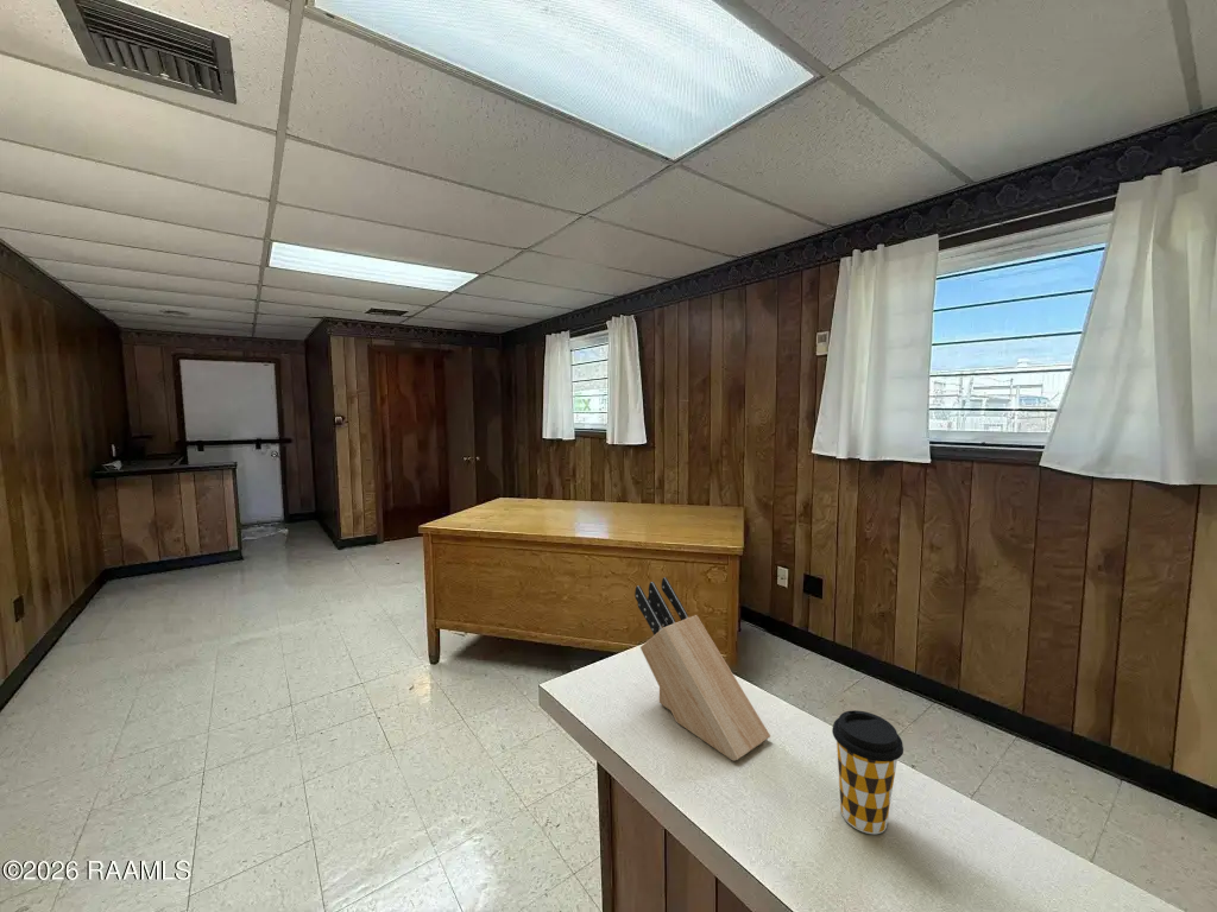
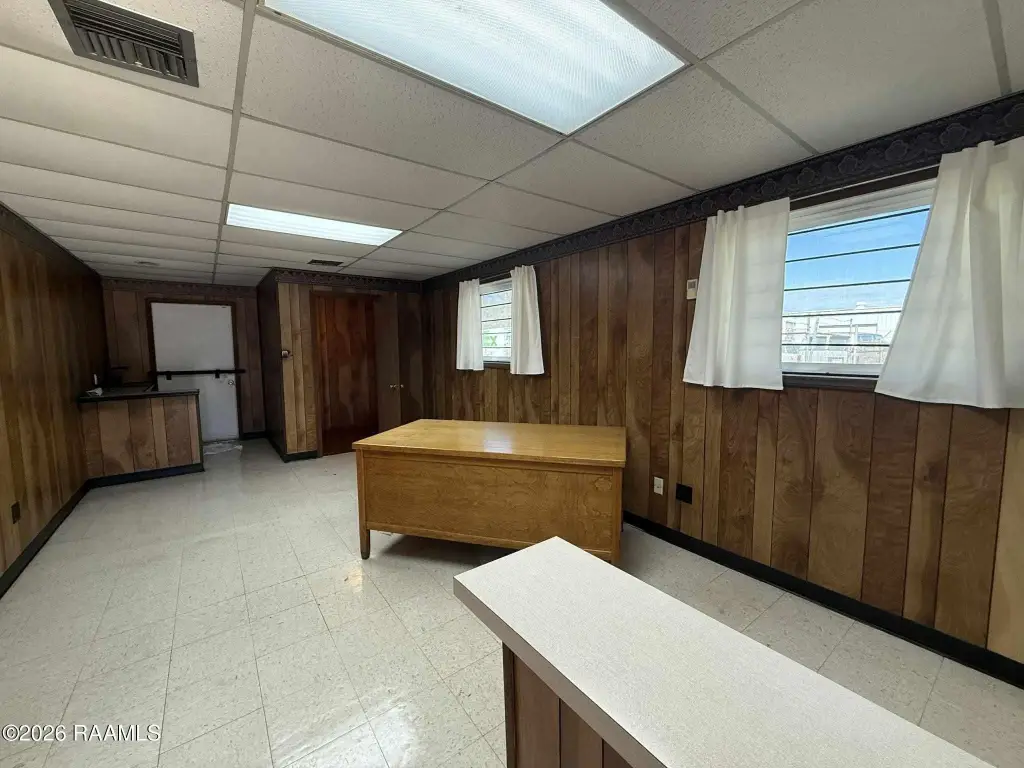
- knife block (692, 654)
- coffee cup (865, 772)
